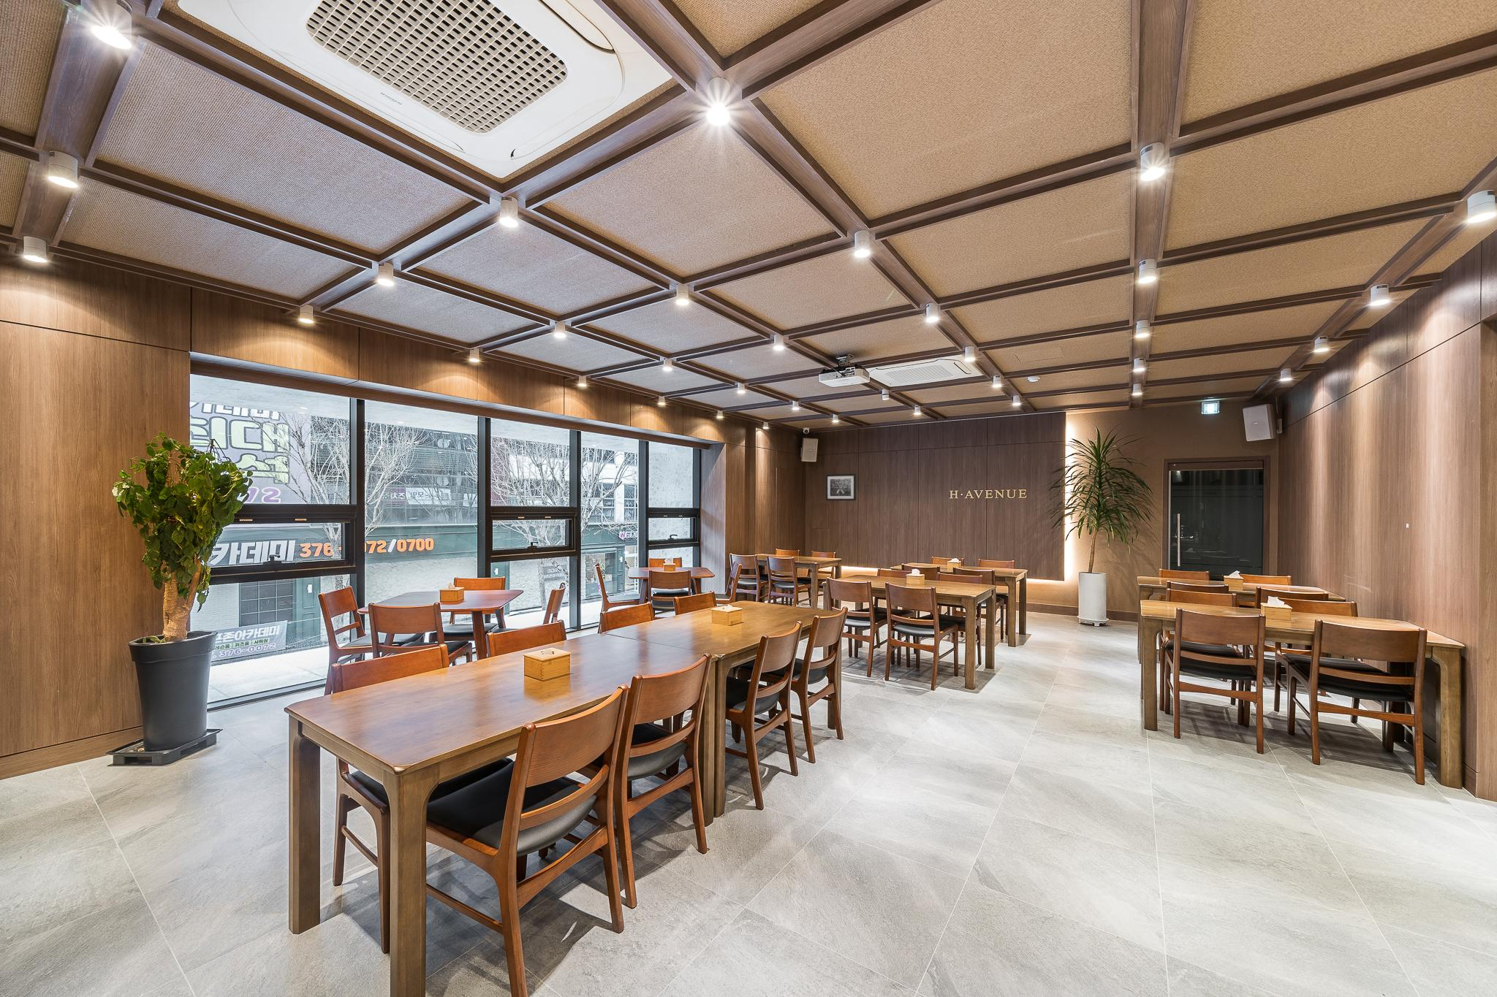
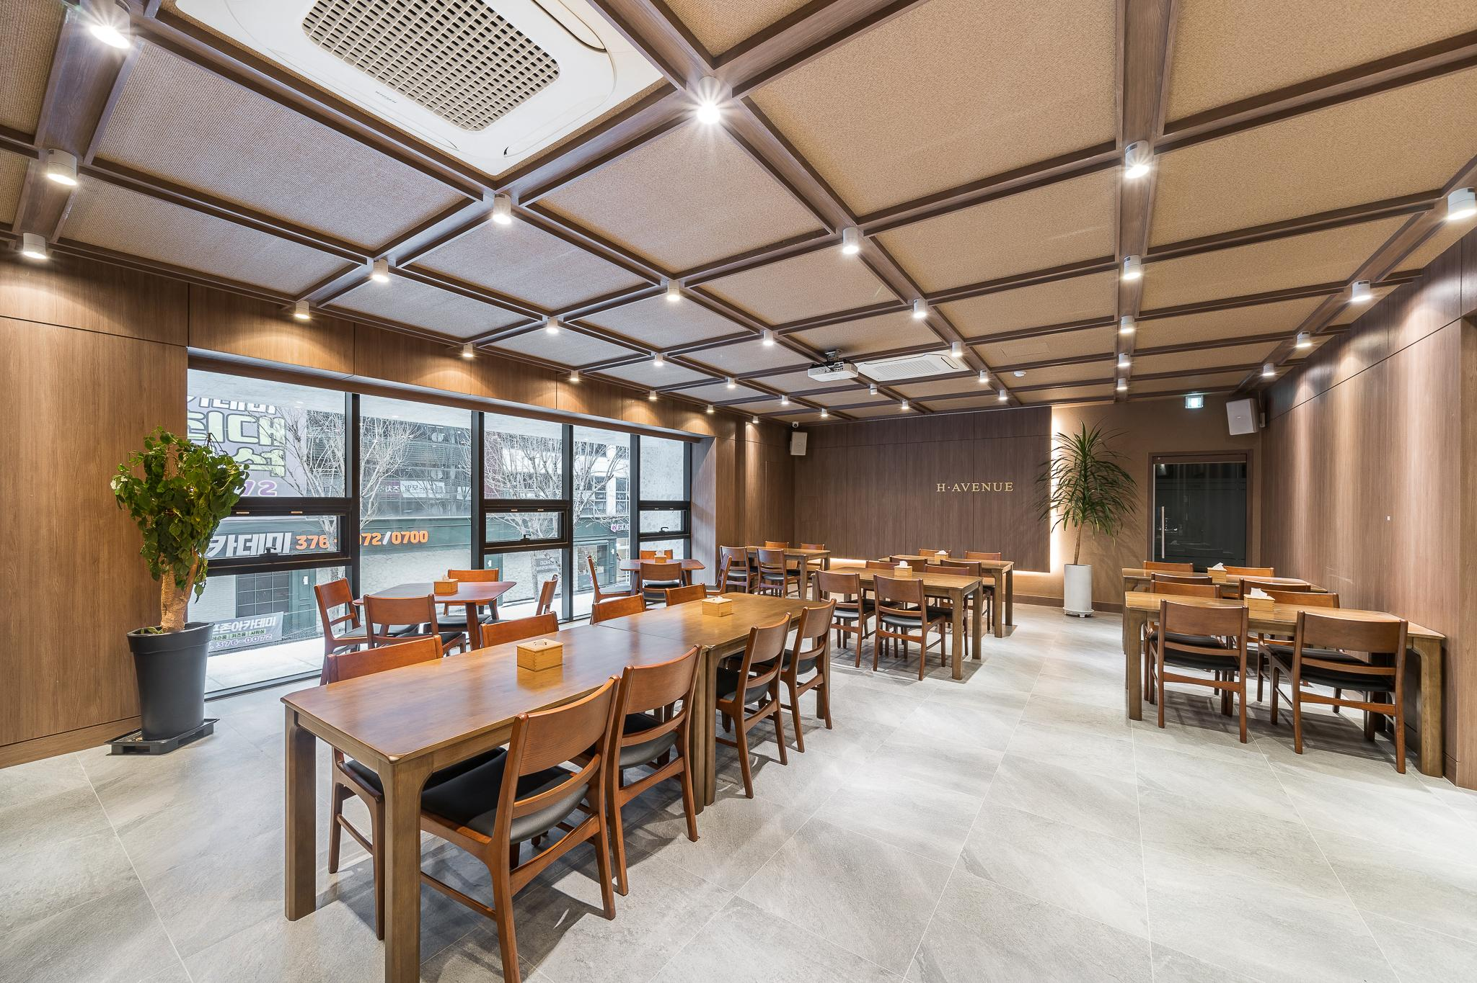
- wall art (840, 487)
